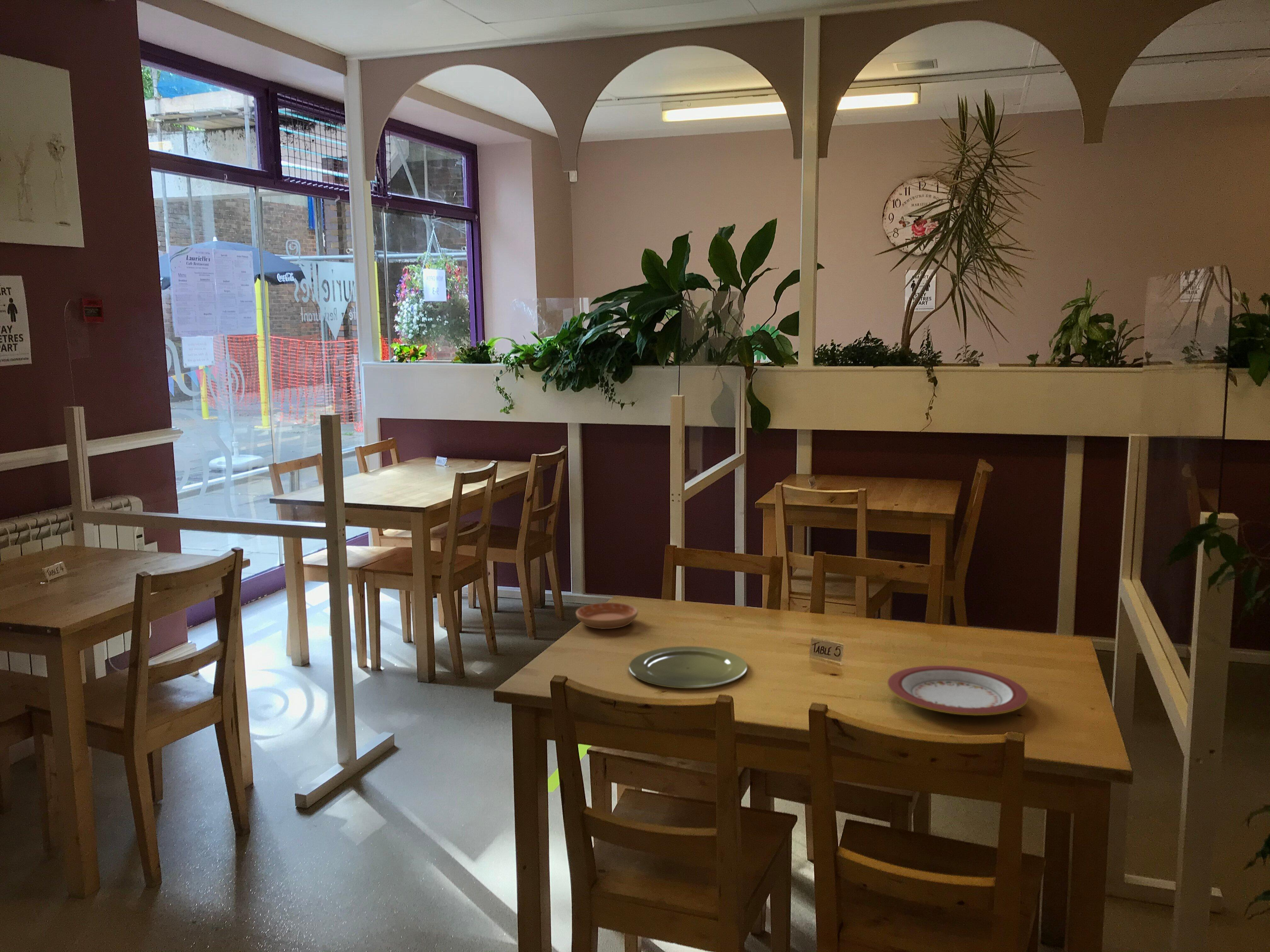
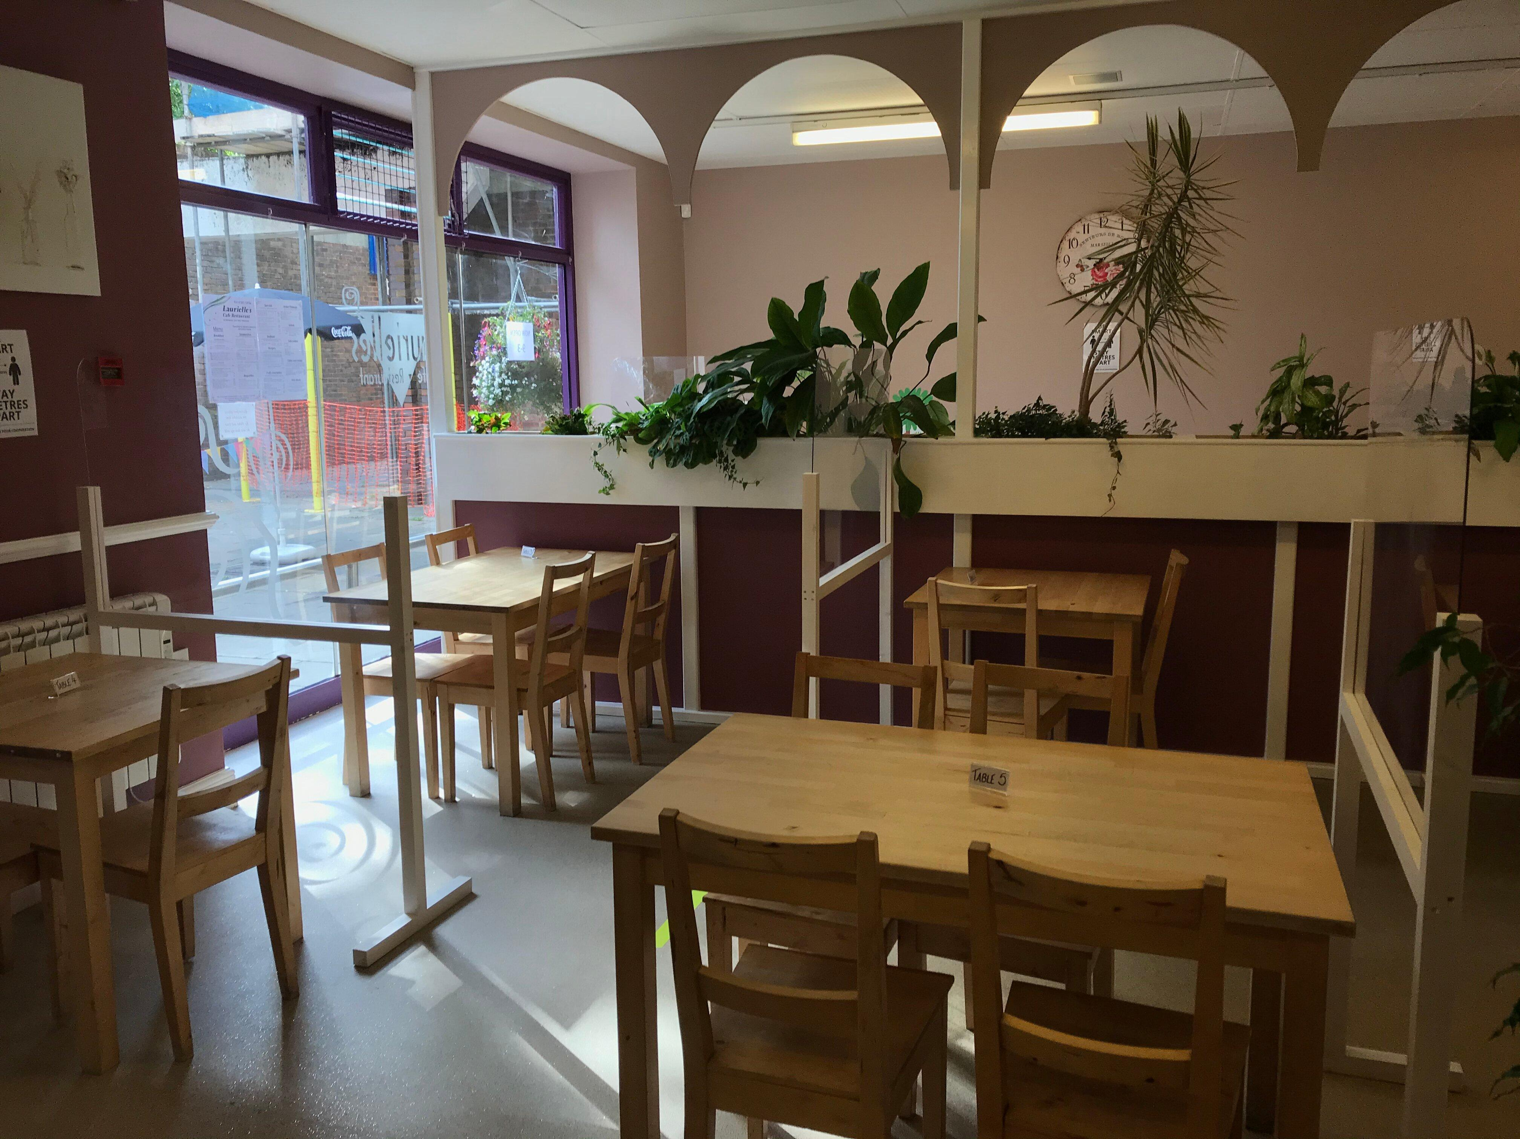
- plate (688, 666)
- saucer (607, 616)
- plate (956, 693)
